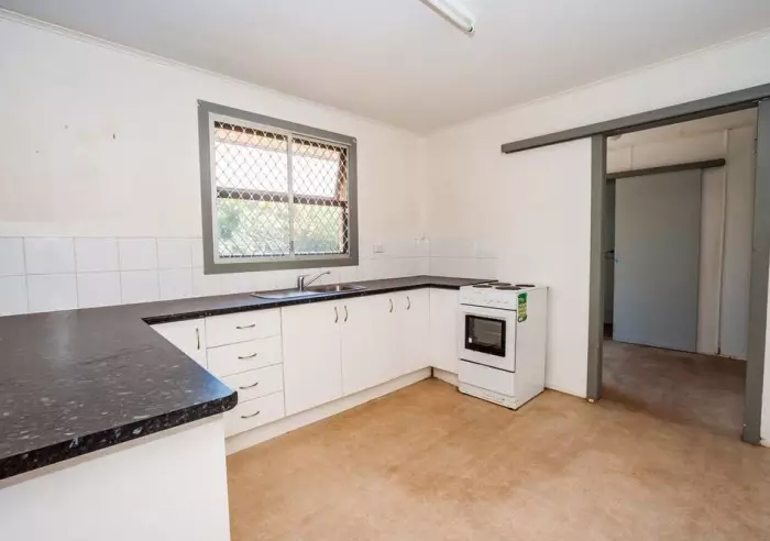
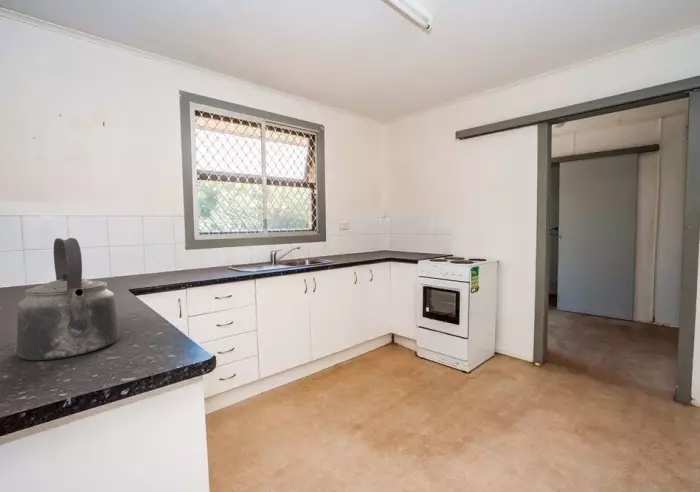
+ kettle (70, 293)
